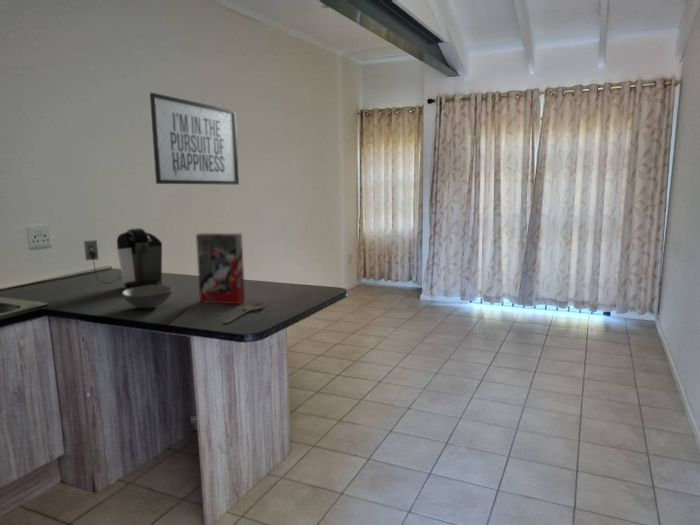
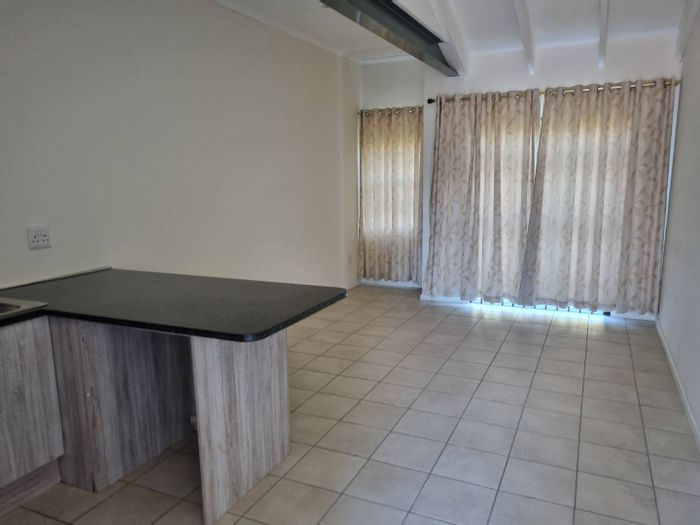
- soup bowl (148, 298)
- wooden spoon (244, 312)
- coffee maker (127, 259)
- mirror (199, 143)
- cereal box (220, 268)
